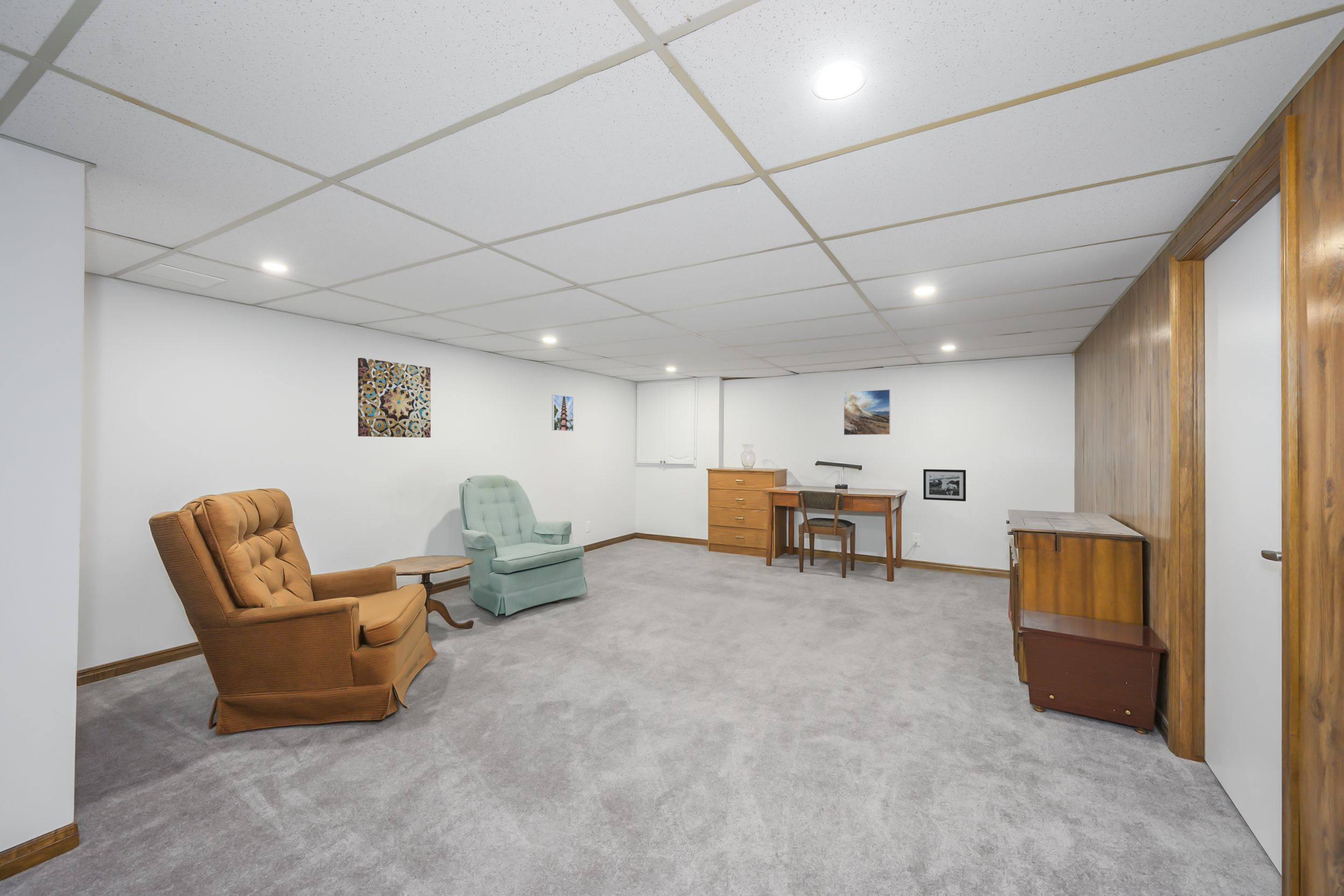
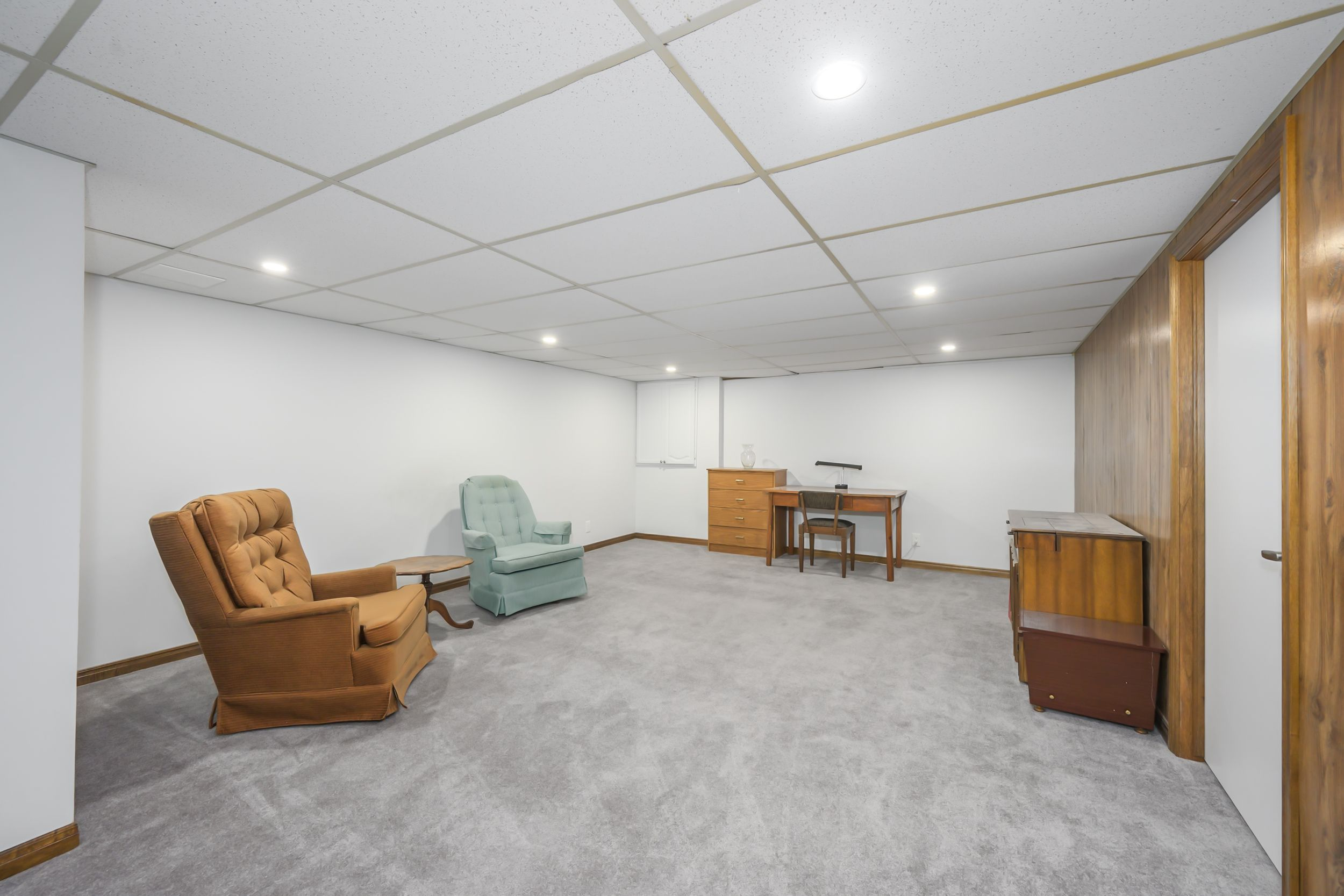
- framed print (563, 413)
- wall art (396, 400)
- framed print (866, 412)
- picture frame (944, 485)
